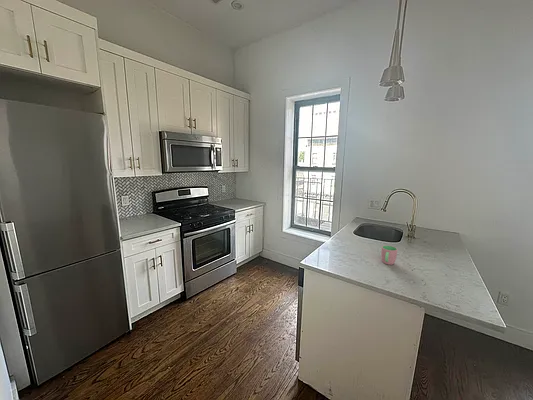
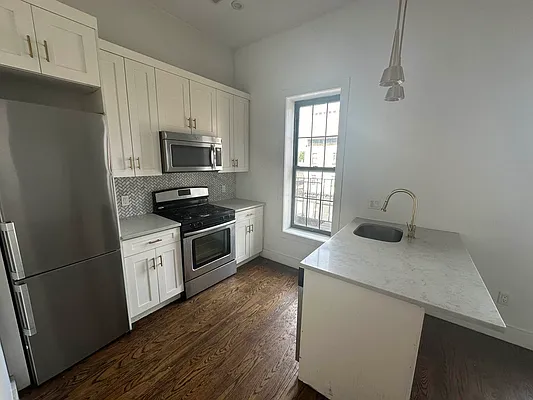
- cup (388, 256)
